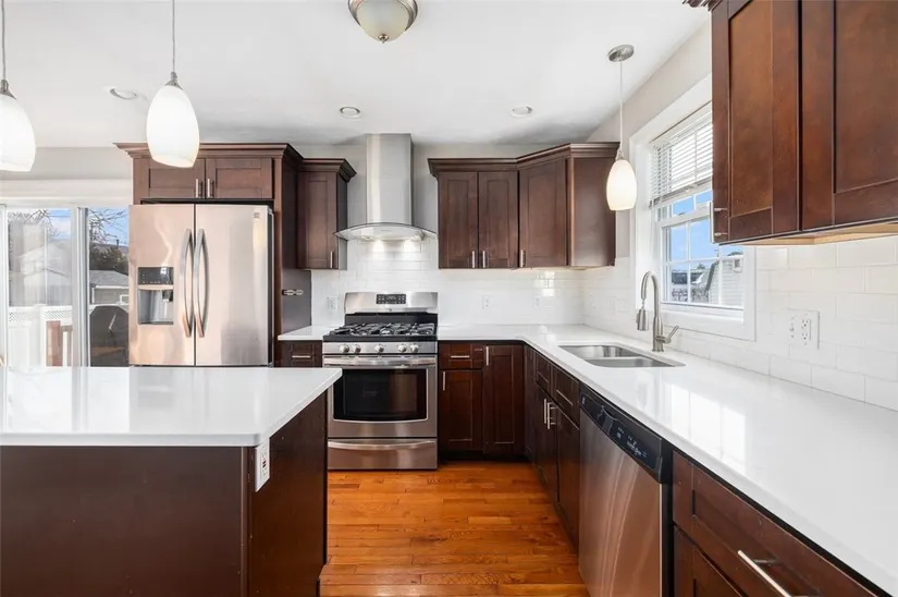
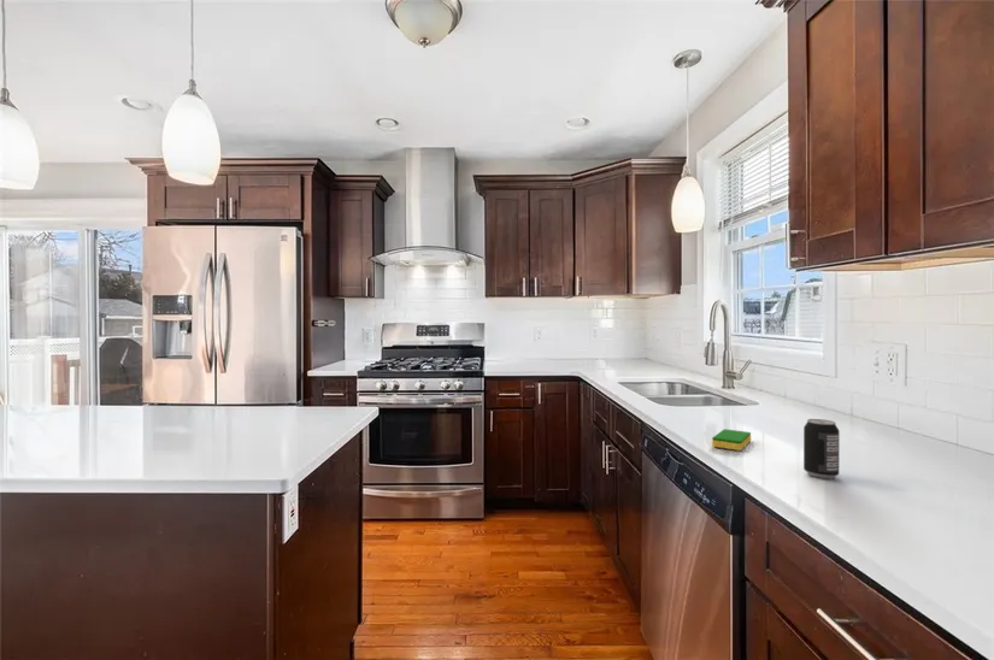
+ dish sponge (731, 438)
+ beverage can (821, 448)
